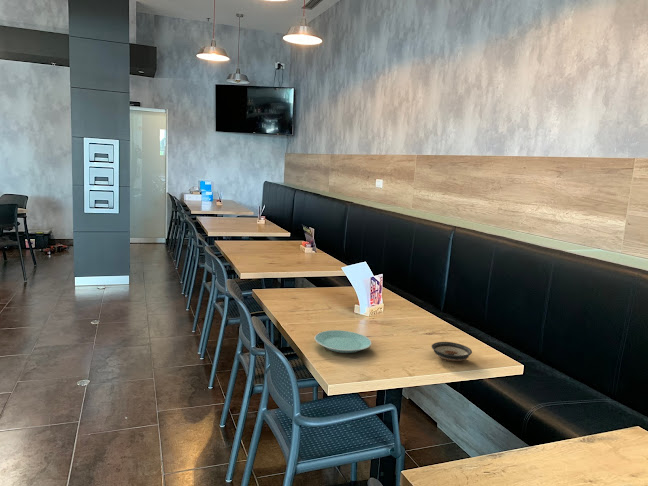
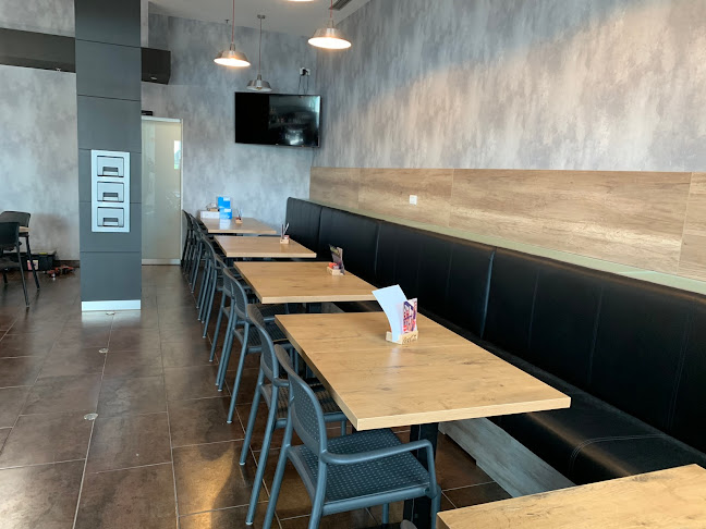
- plate (342, 342)
- saucer (451, 353)
